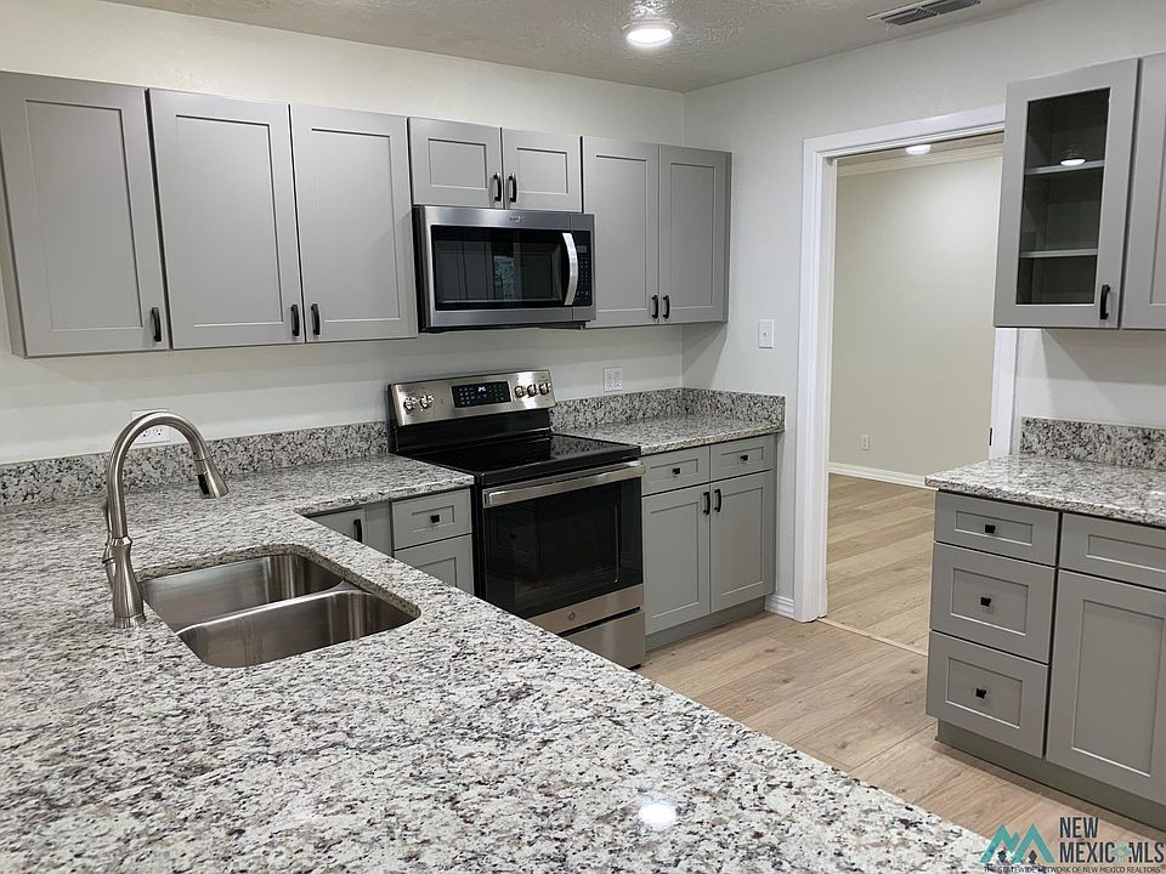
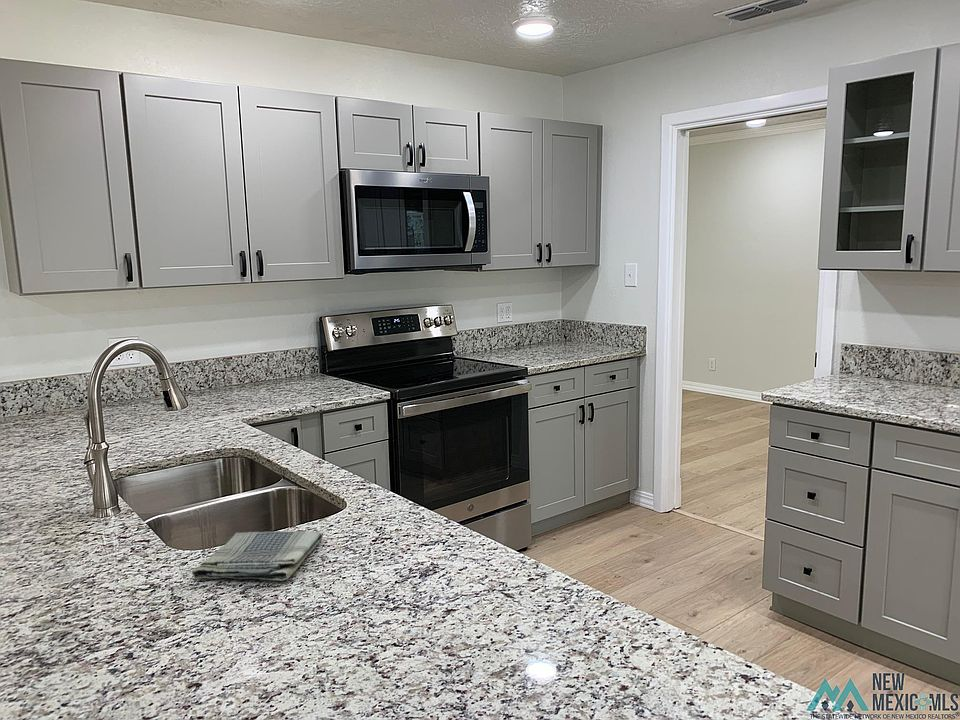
+ dish towel (260, 551)
